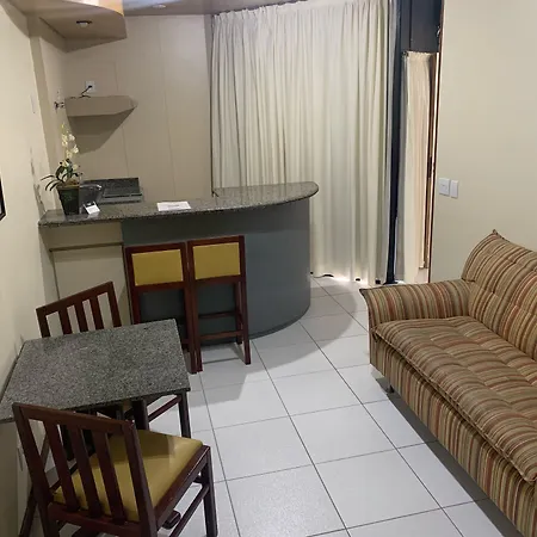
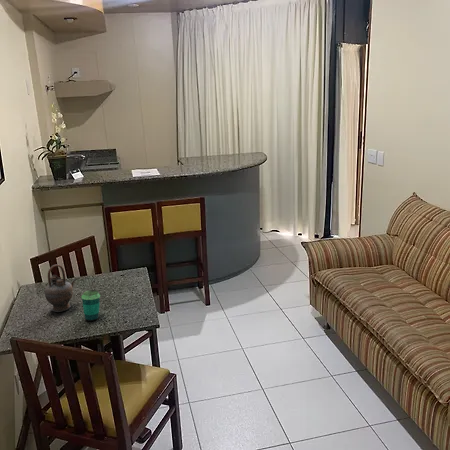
+ teapot (61, 286)
+ cup (91, 305)
